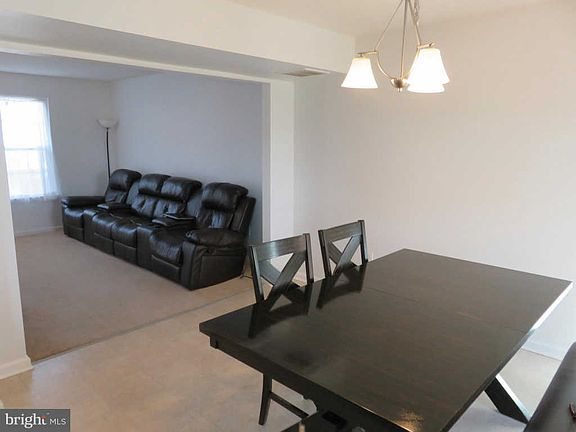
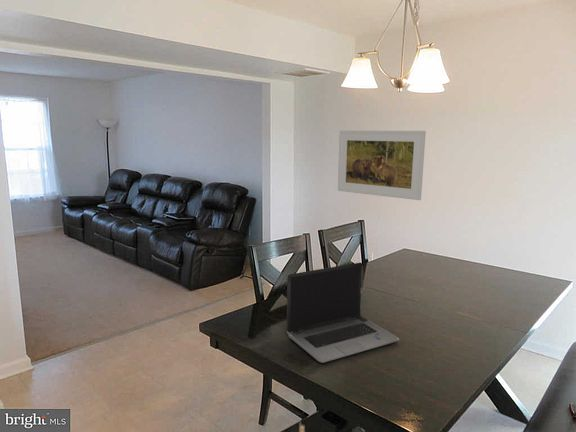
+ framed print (377, 163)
+ laptop computer (343, 309)
